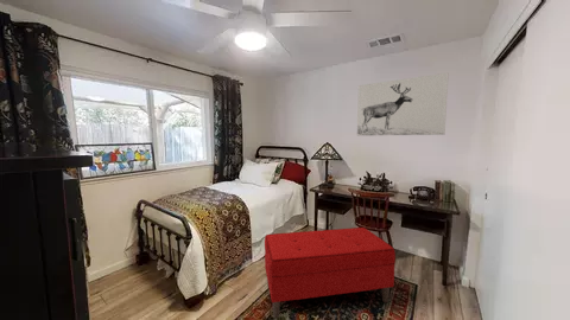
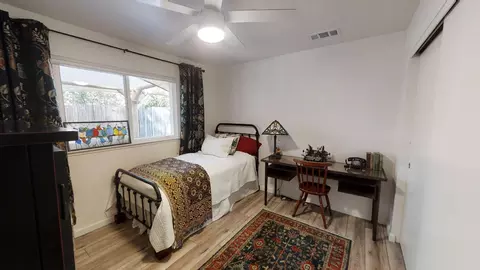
- wall art (398, 108)
- bench (324, 267)
